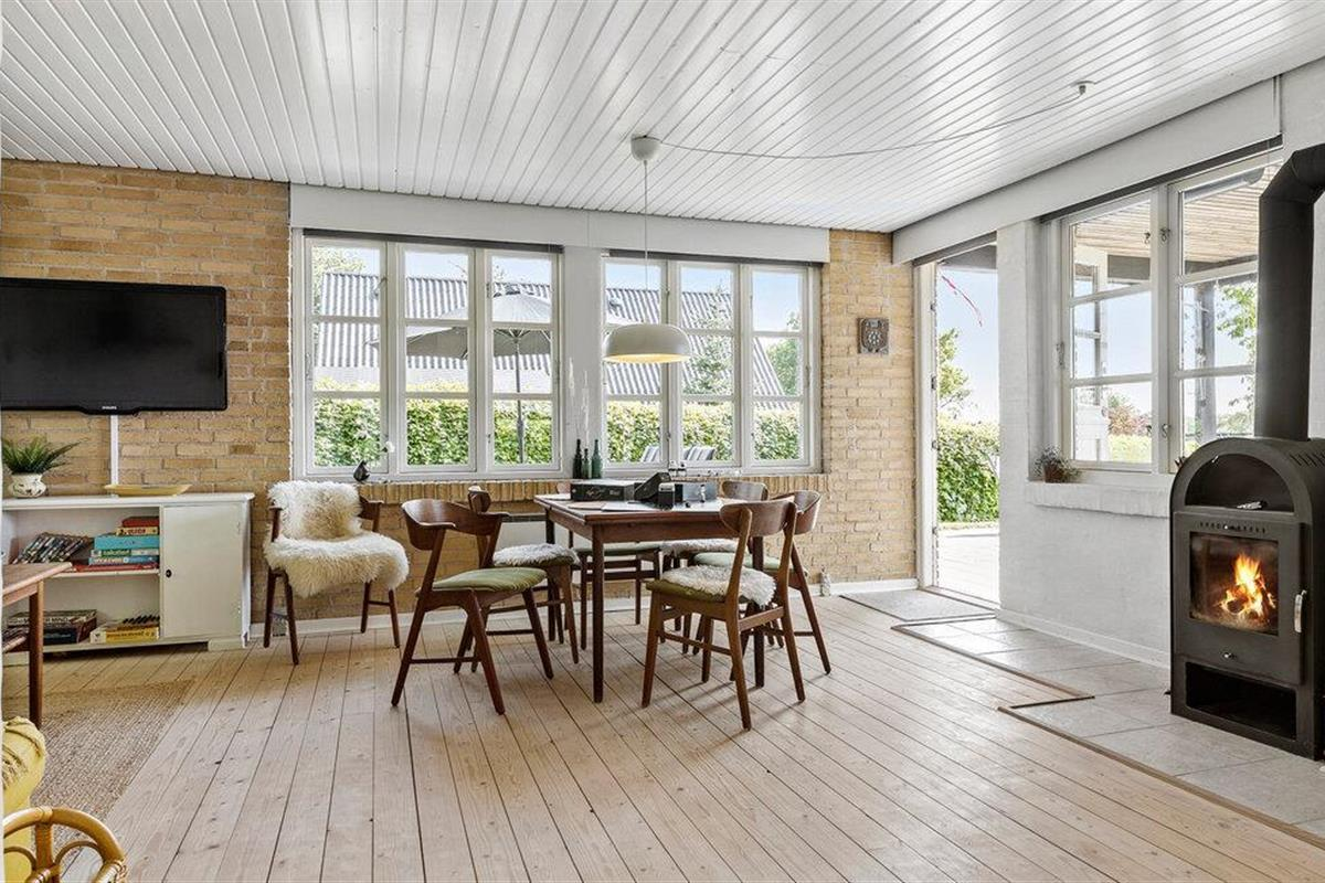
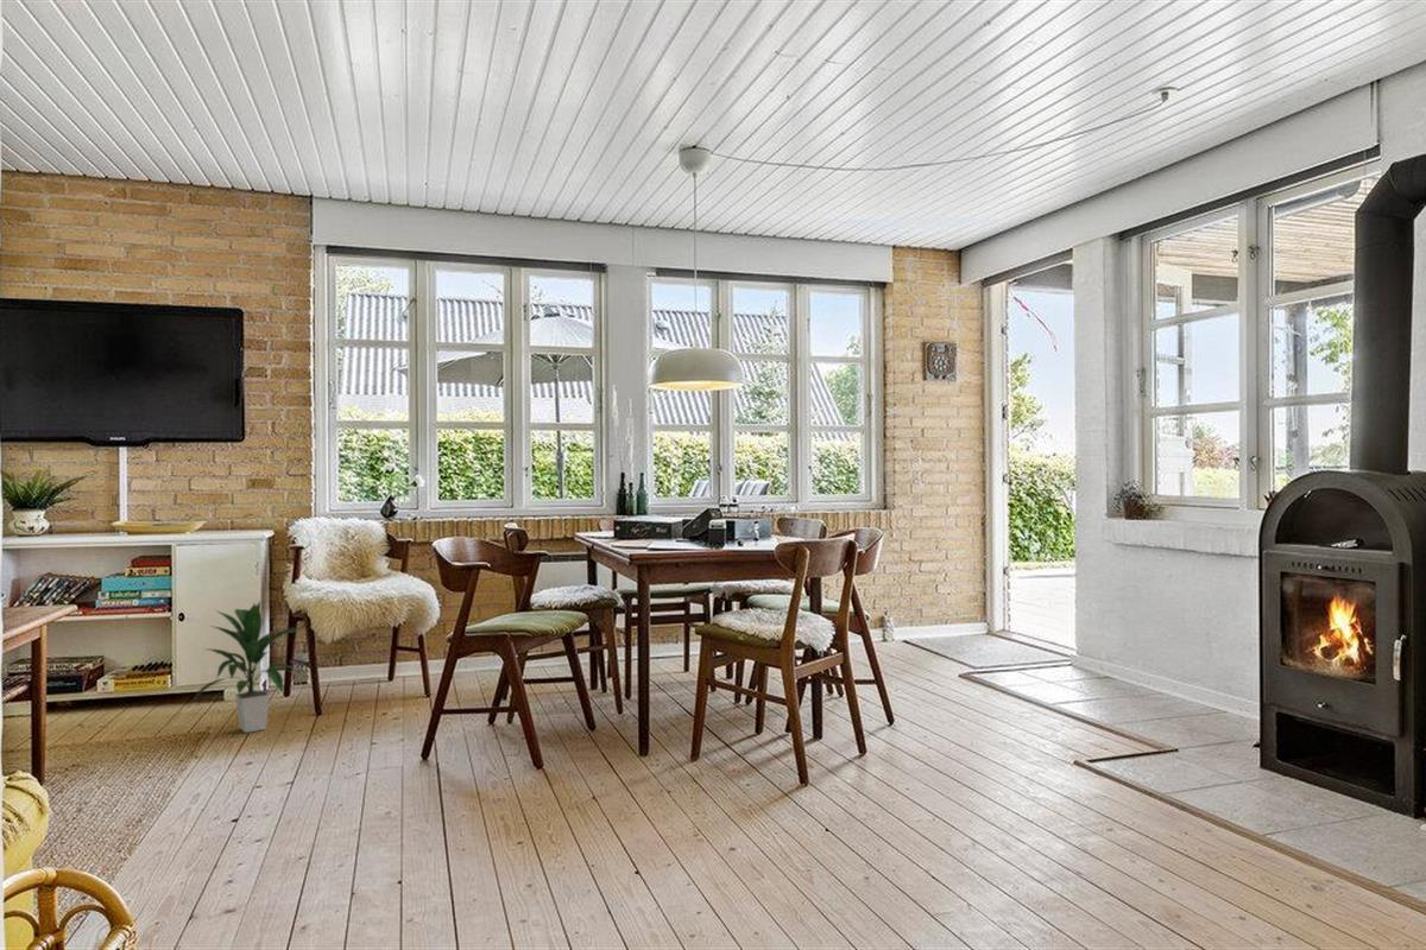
+ indoor plant (248, 664)
